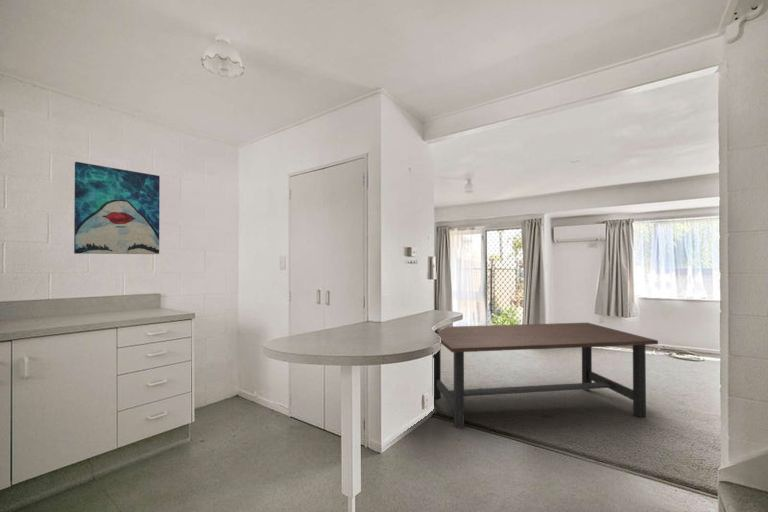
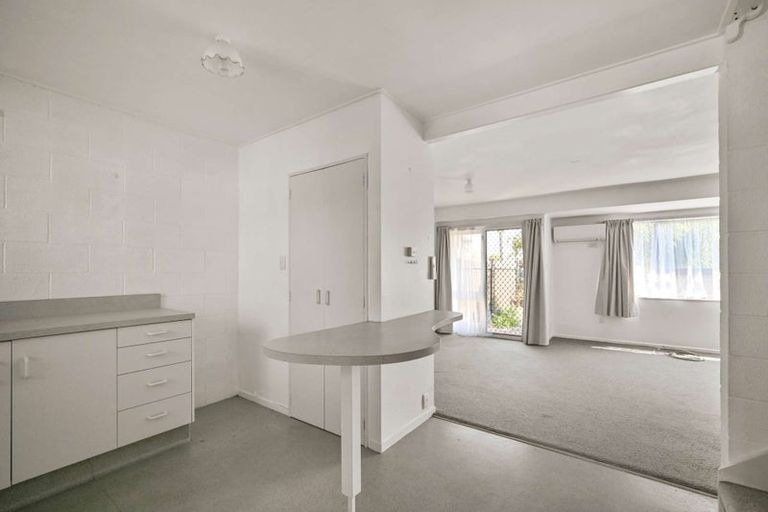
- wall art (120, 211)
- dining table (531, 386)
